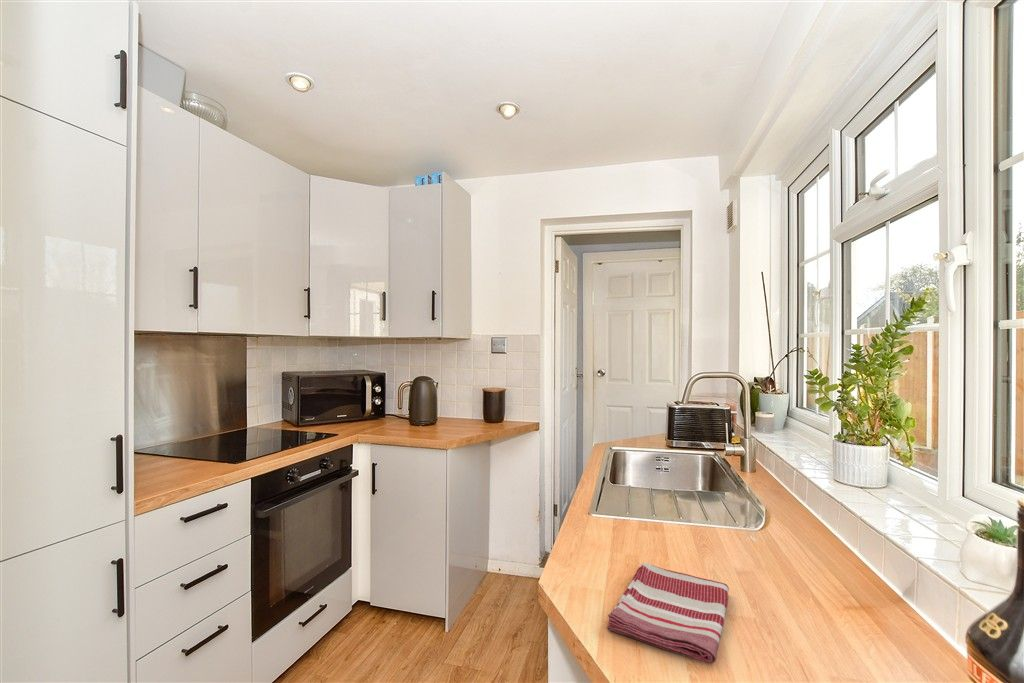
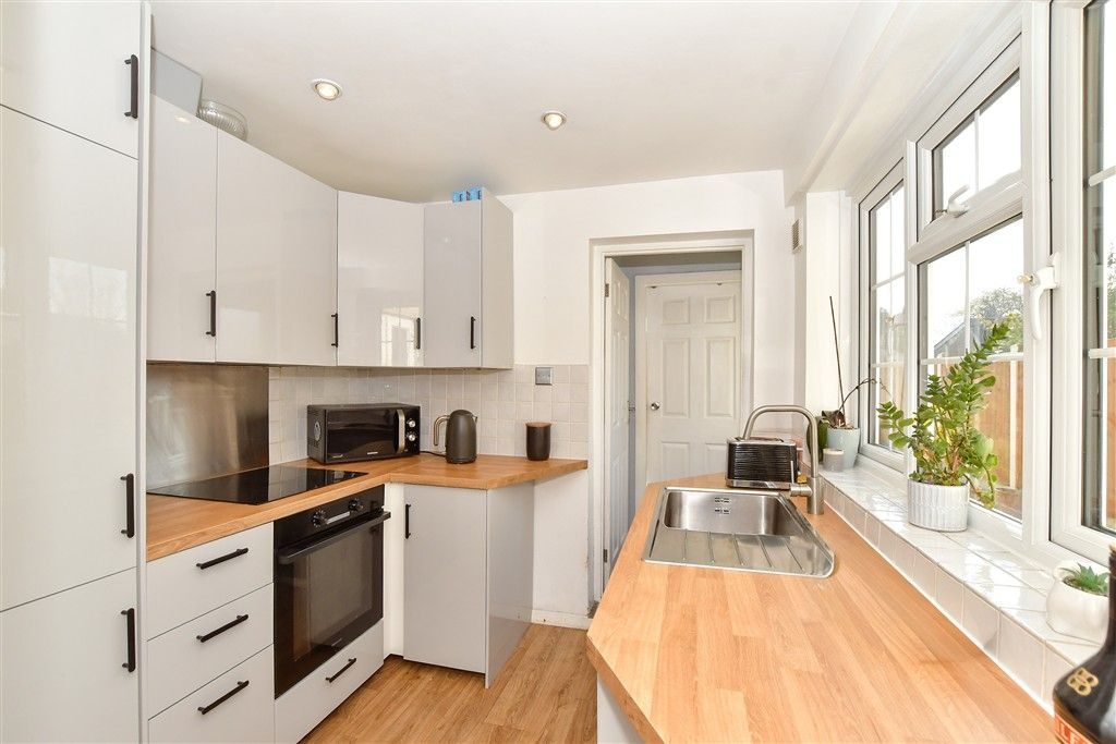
- dish towel (672, 603)
